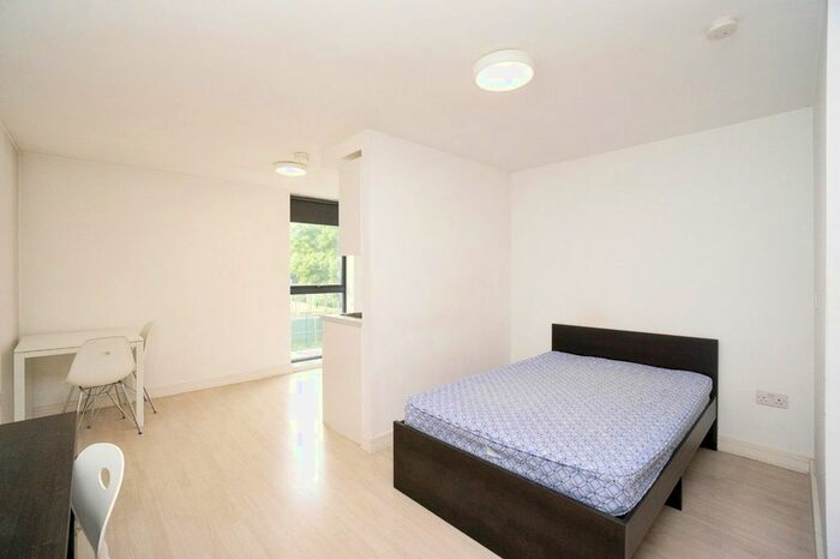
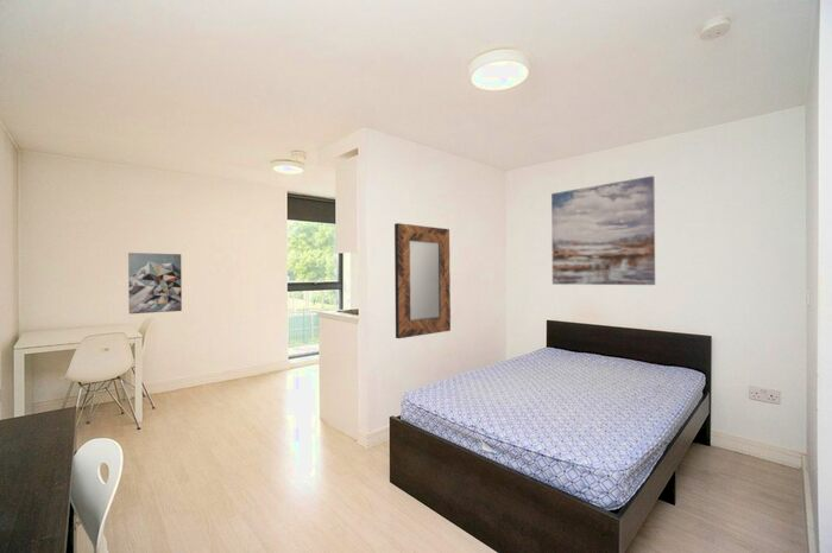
+ wall art (598, 235)
+ wall art (156, 282)
+ home mirror (423, 280)
